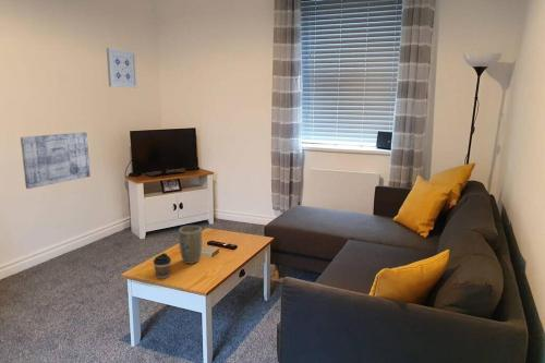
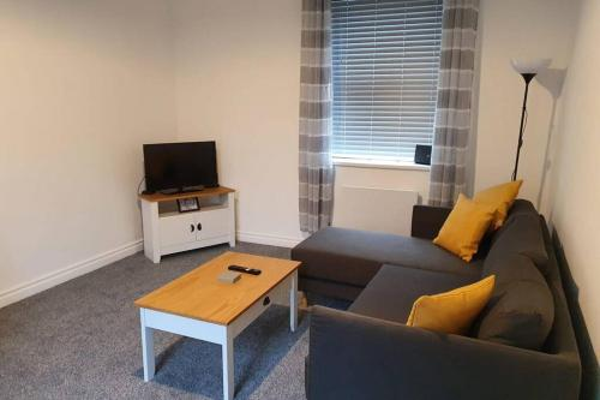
- wall art (122, 69)
- coffee cup (162, 265)
- wall art (58, 158)
- plant pot (191, 244)
